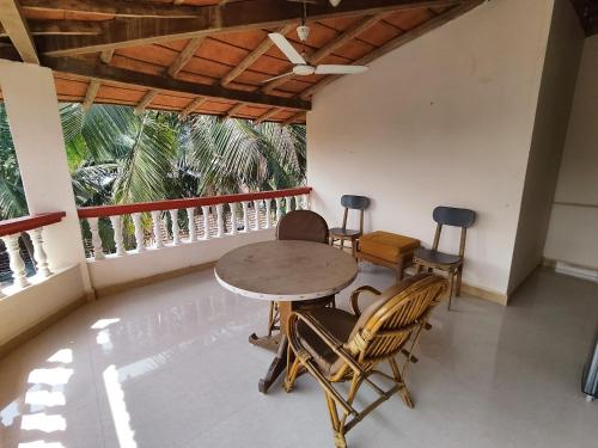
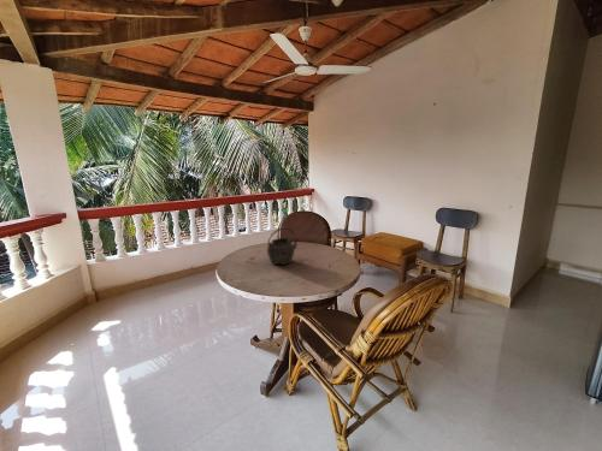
+ kettle (284, 243)
